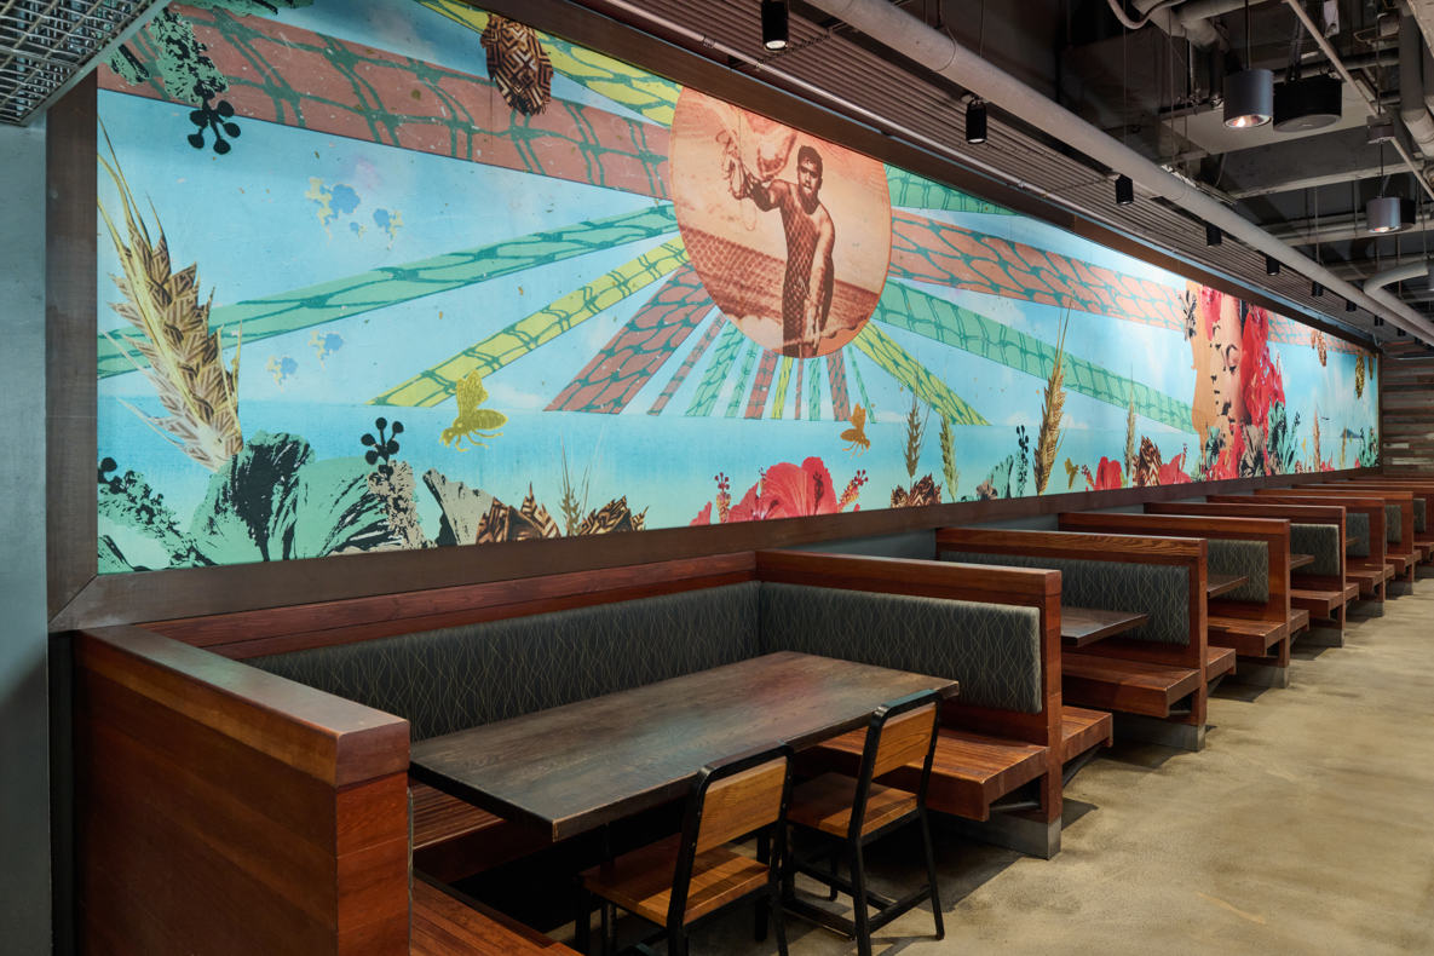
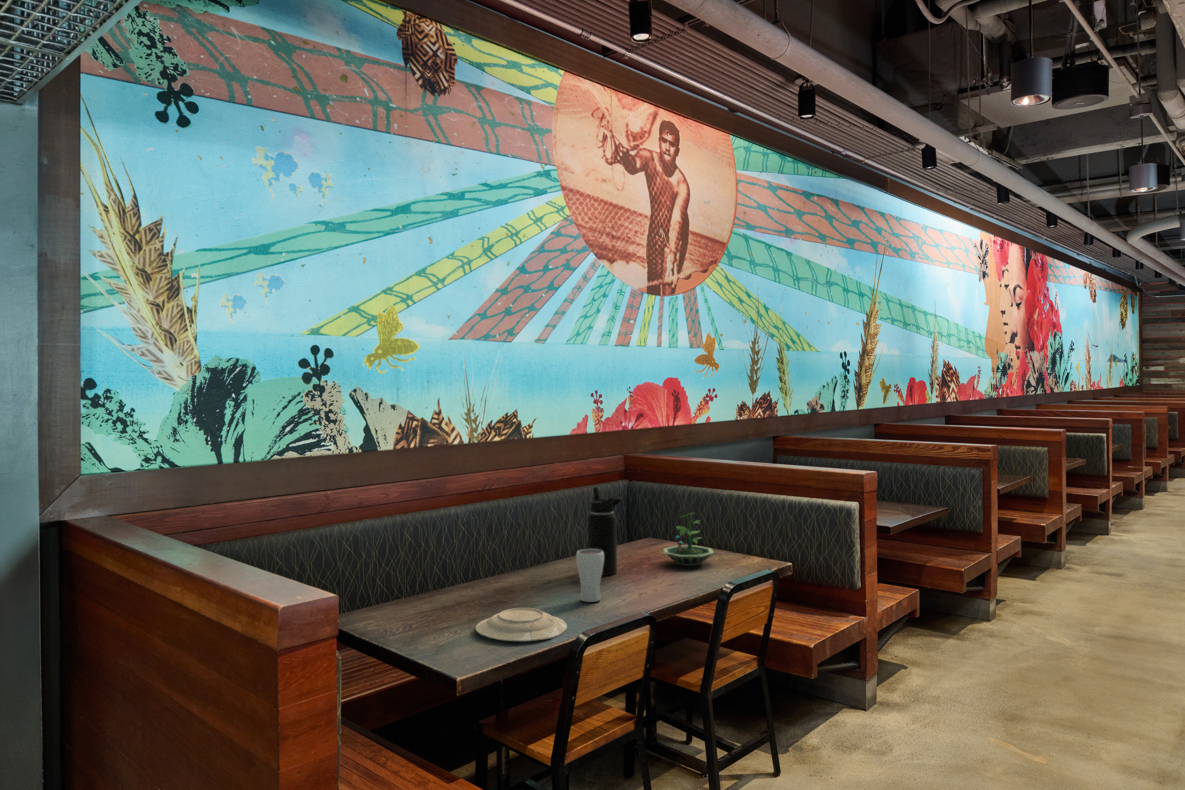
+ water bottle (605, 530)
+ drinking glass (590, 575)
+ terrarium (689, 523)
+ plate (521, 620)
